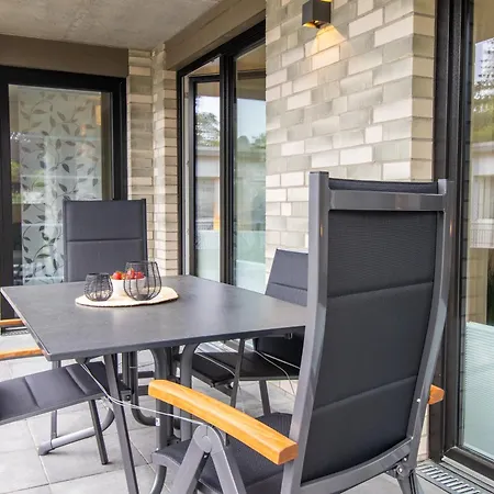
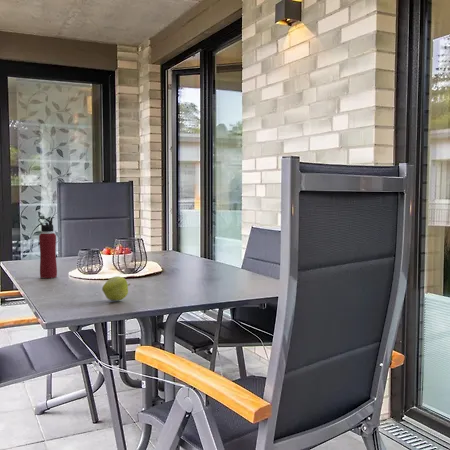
+ apple (116, 288)
+ water bottle (47, 247)
